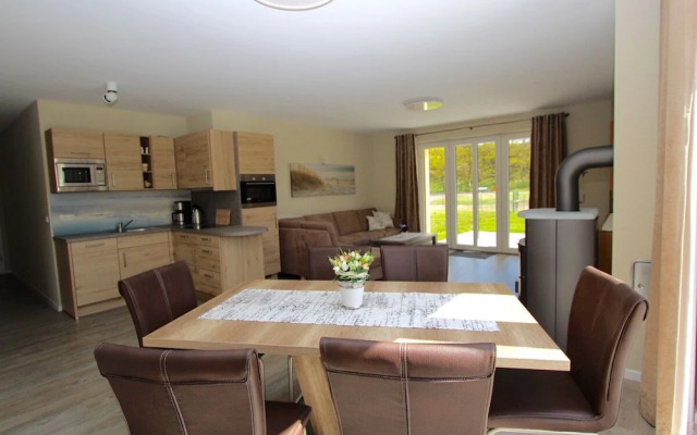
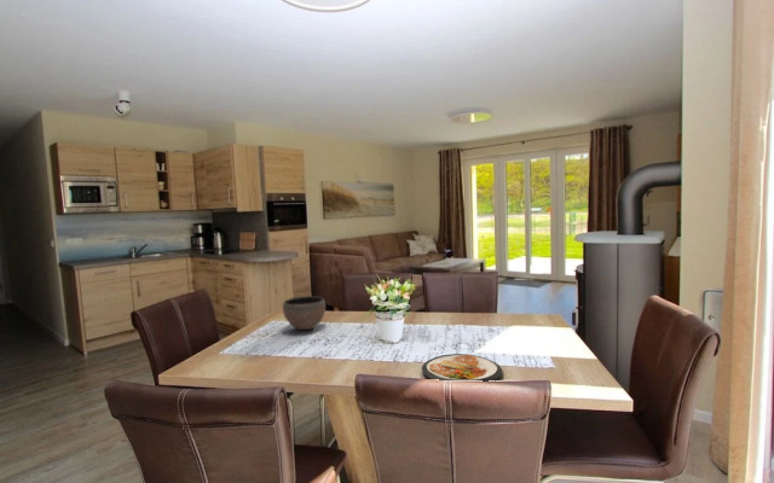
+ dish (461, 366)
+ bowl (304, 314)
